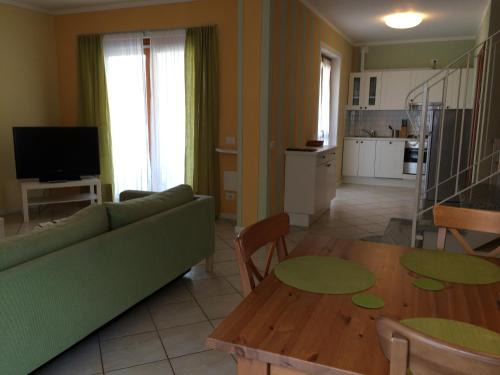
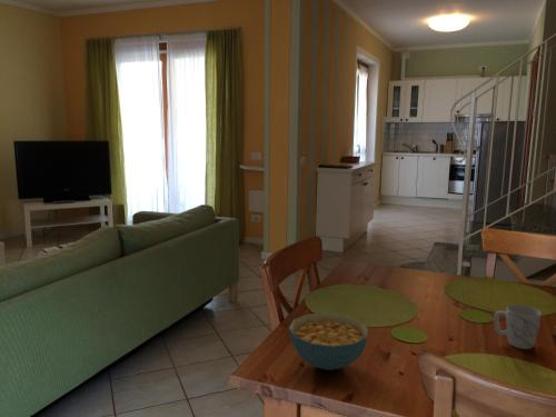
+ mug (516, 326)
+ cereal bowl (328, 346)
